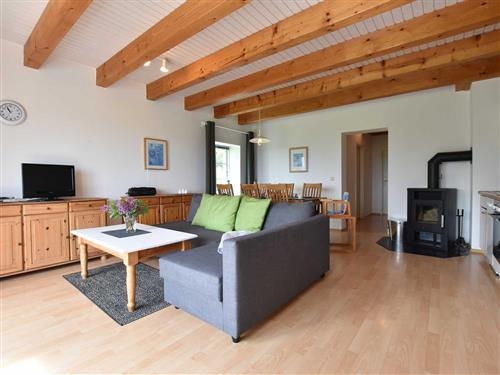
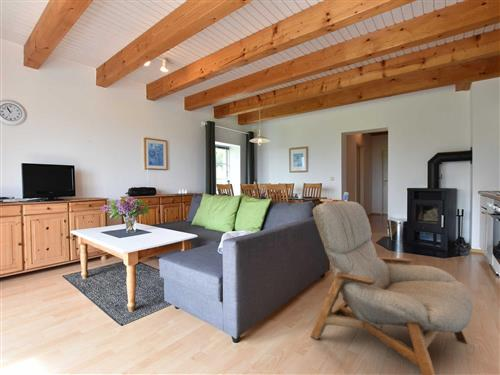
+ armchair (383, 270)
